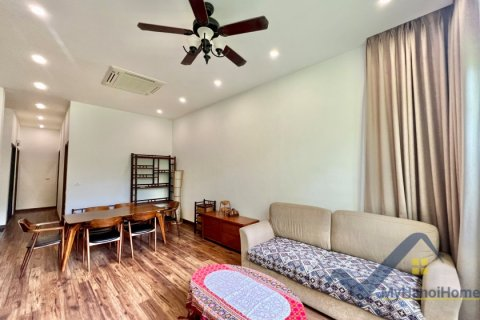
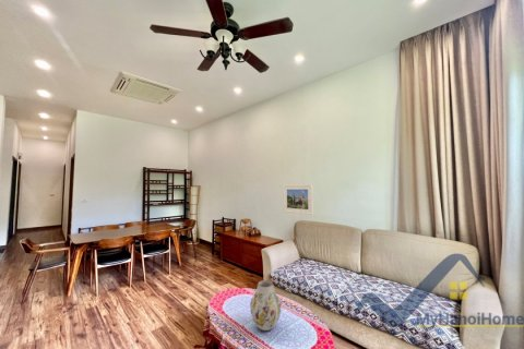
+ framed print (297, 198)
+ vase (265, 304)
